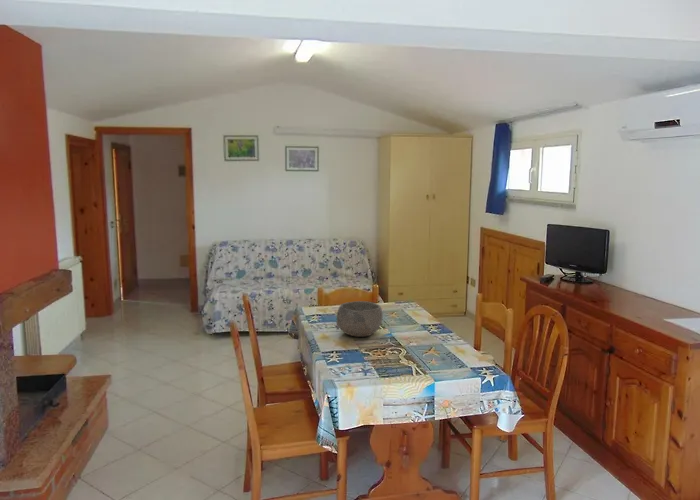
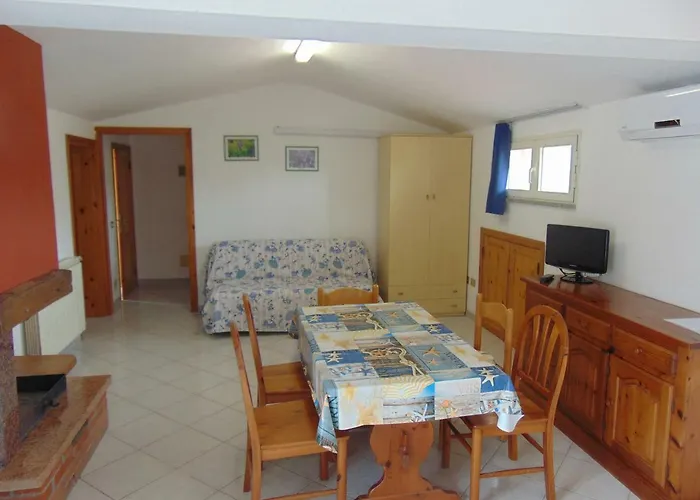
- bowl (359, 320)
